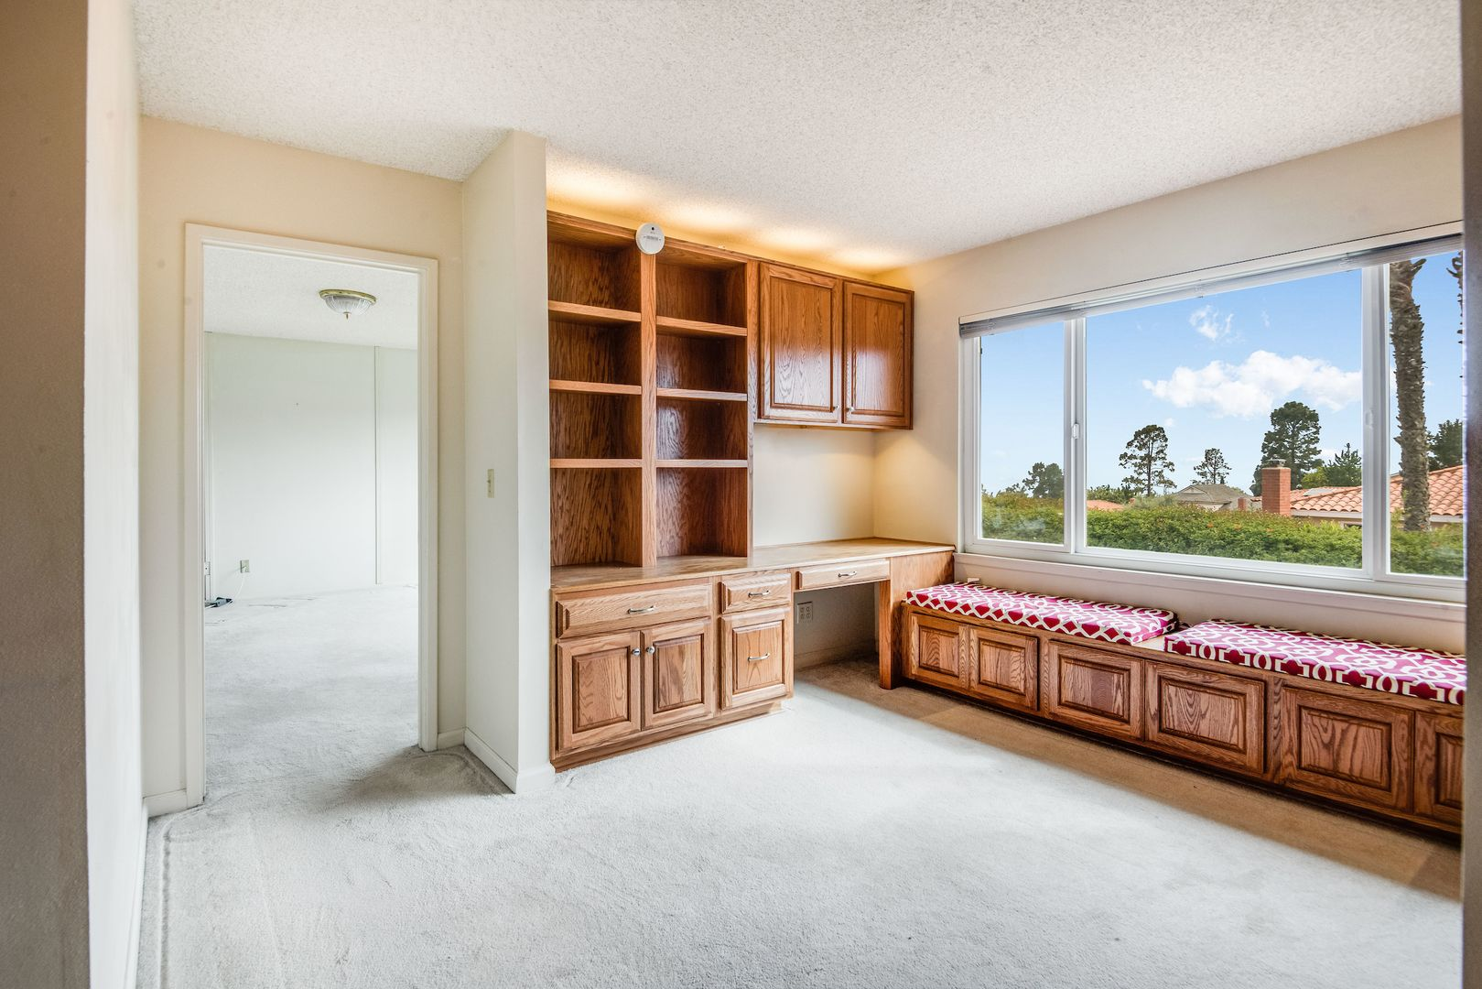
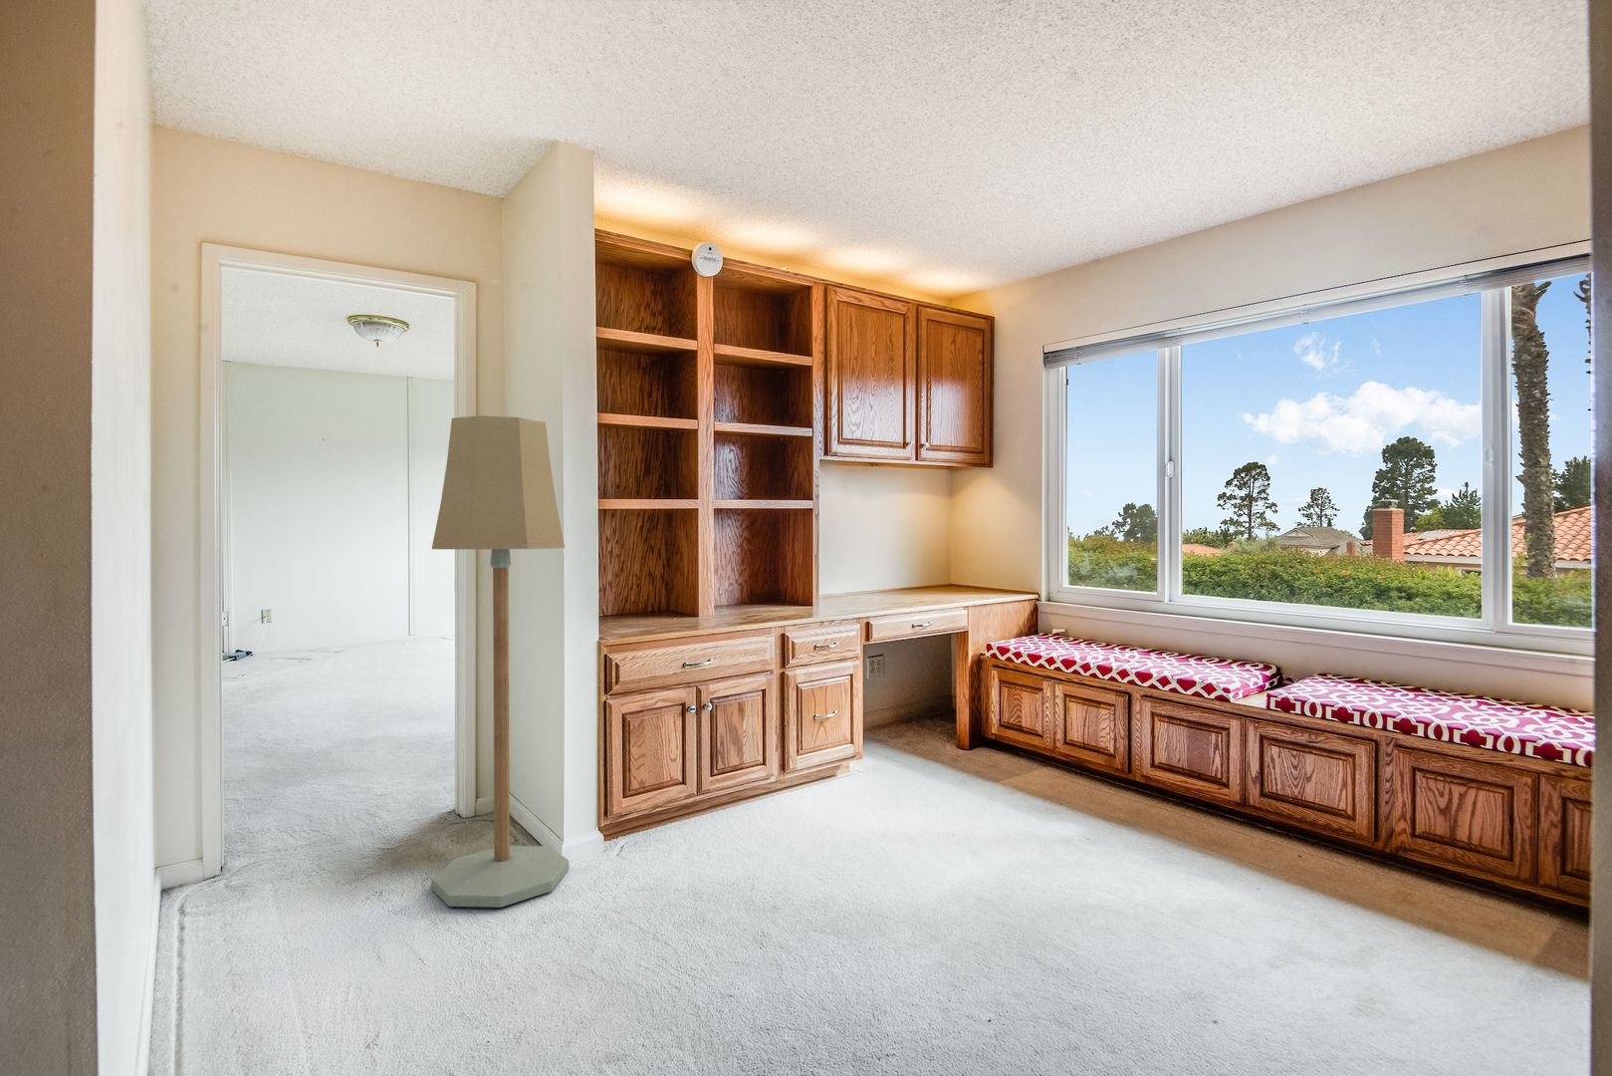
+ floor lamp (501, 651)
